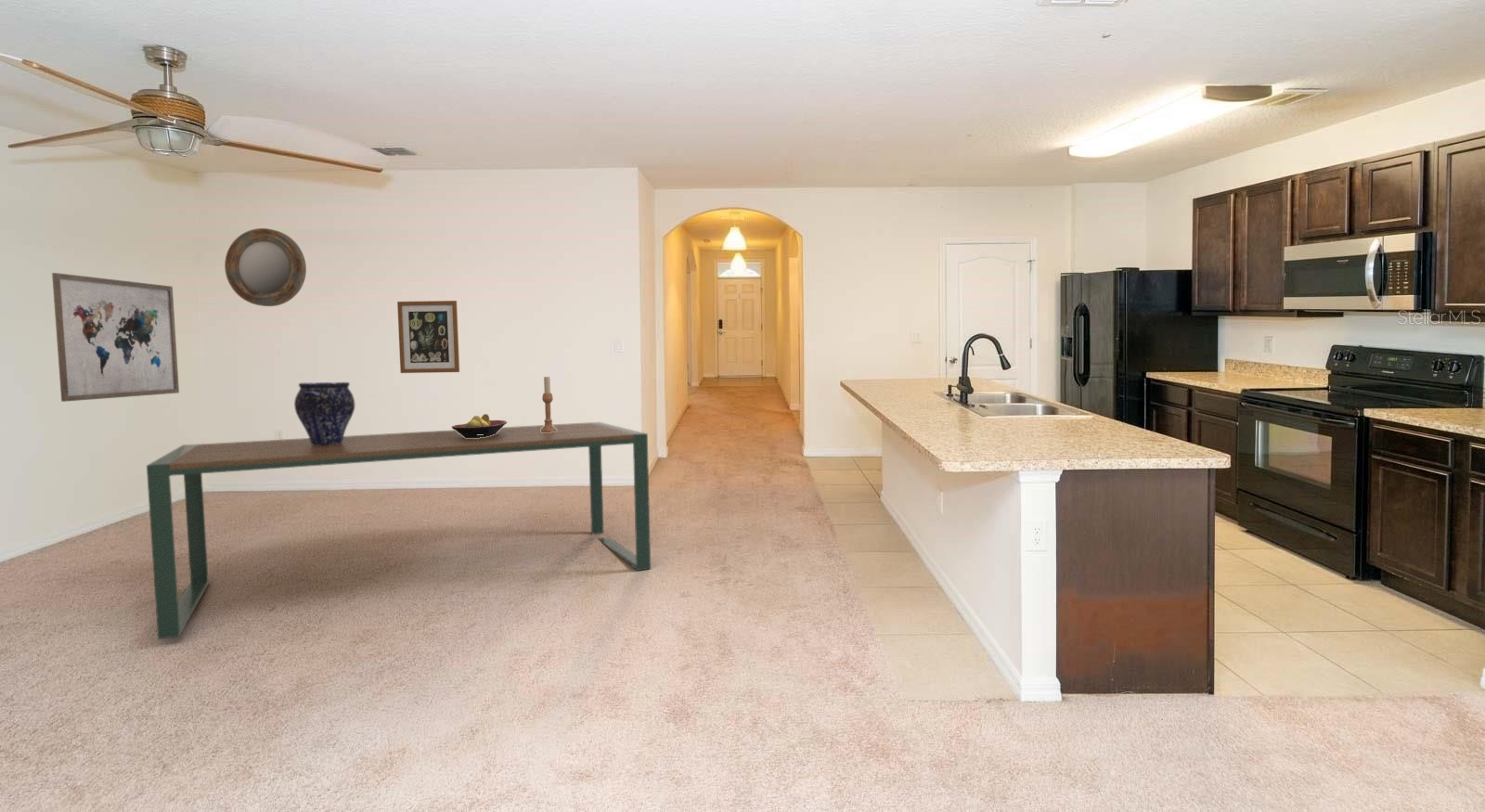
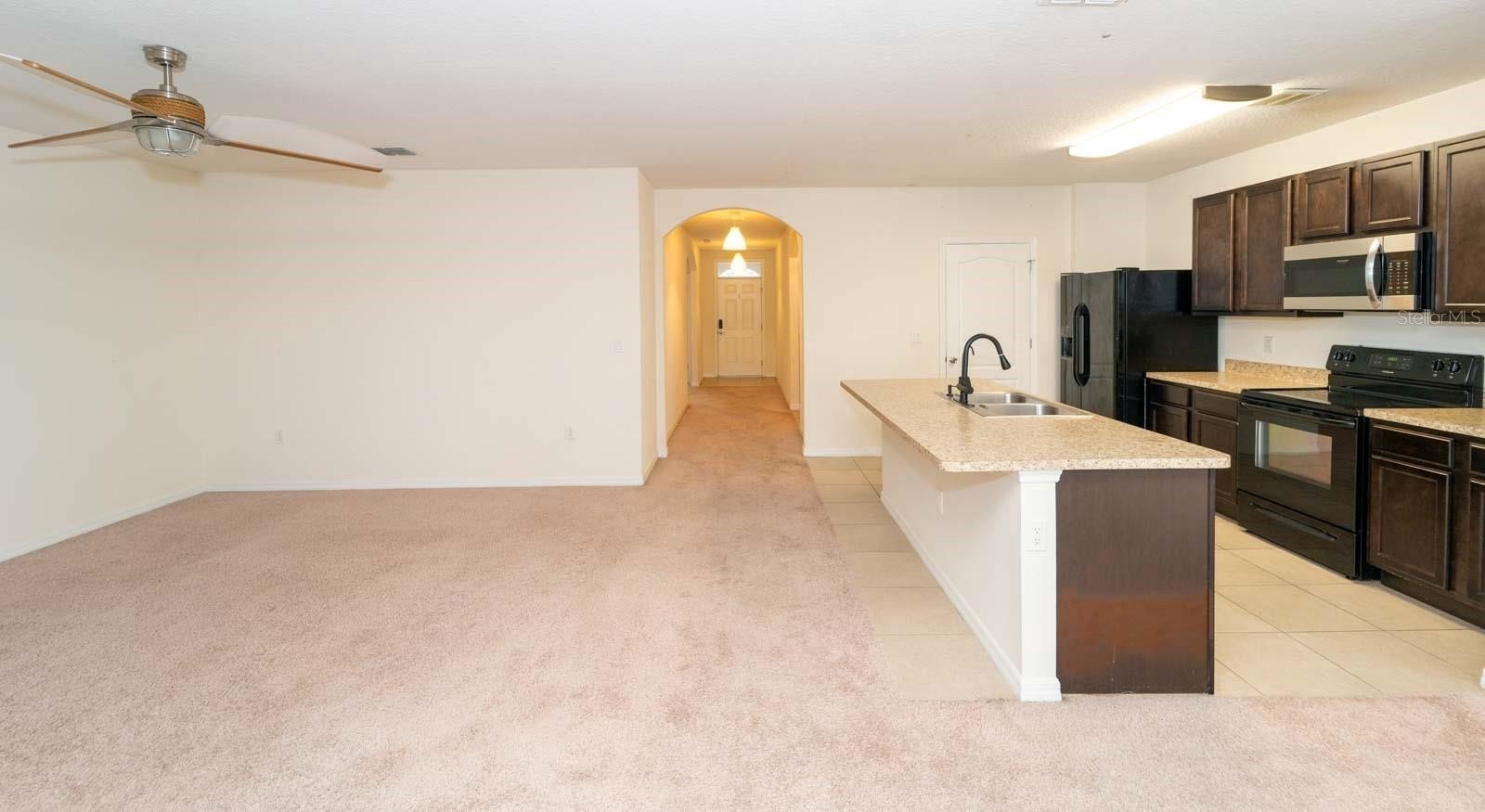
- home mirror (265, 267)
- fruit bowl (480, 424)
- wall art (428, 337)
- candlestick (548, 403)
- dining table (414, 458)
- vase (326, 412)
- wall art (122, 339)
